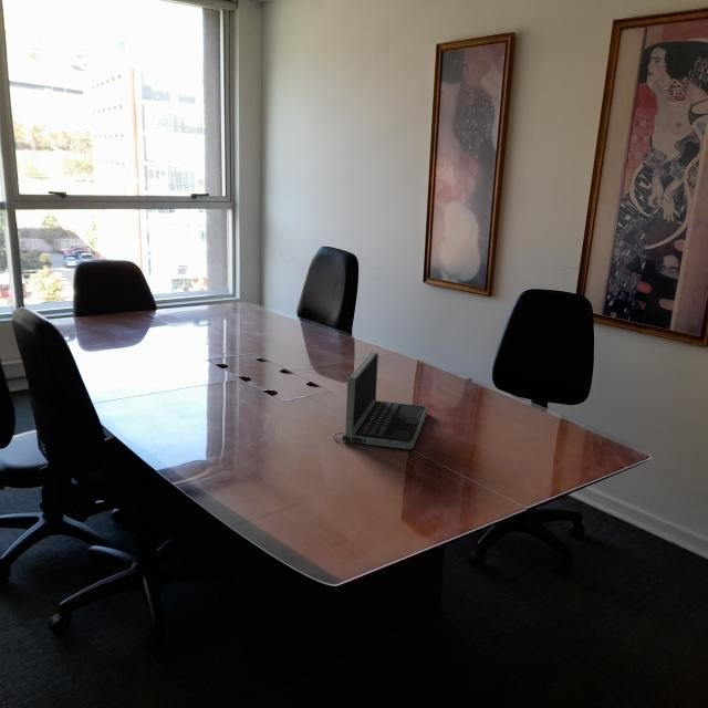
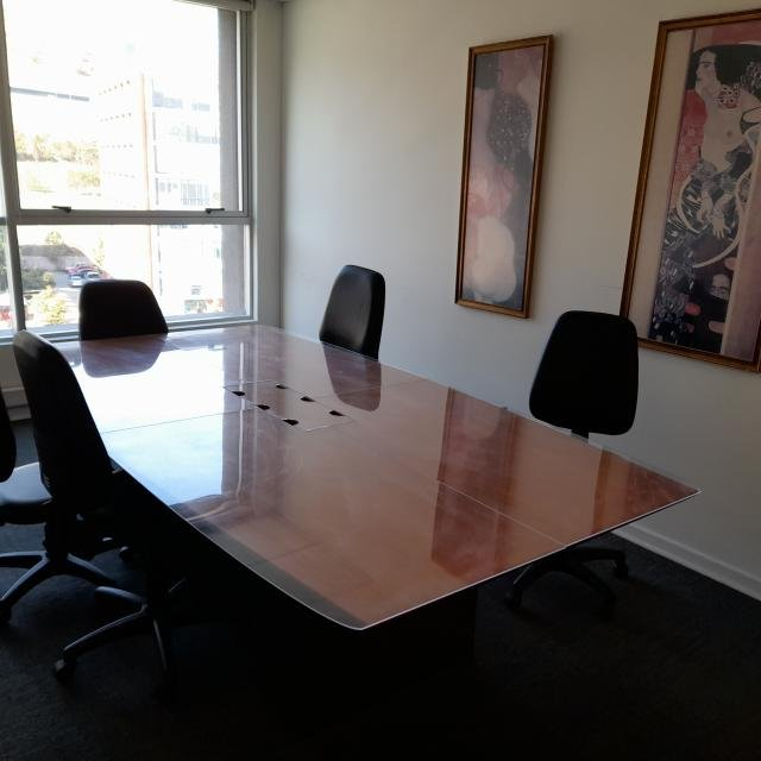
- laptop (383, 402)
